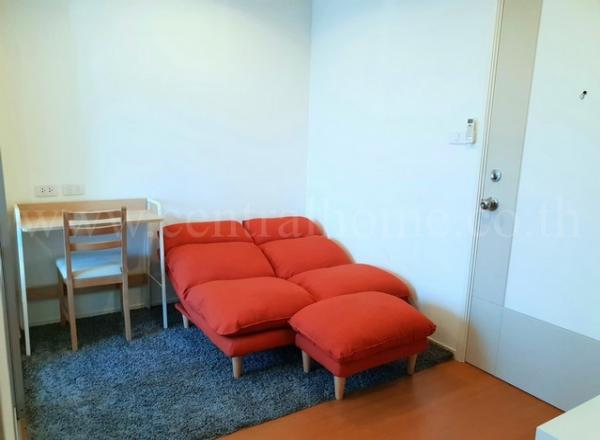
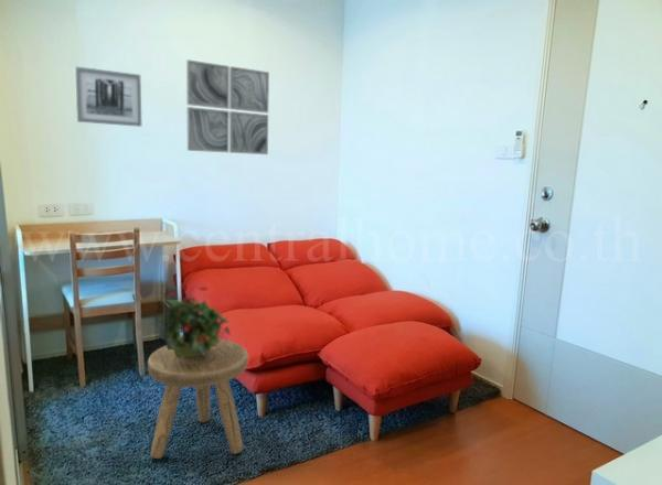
+ wall art (228, 108)
+ stool (199, 399)
+ wall art (109, 97)
+ potted plant (196, 321)
